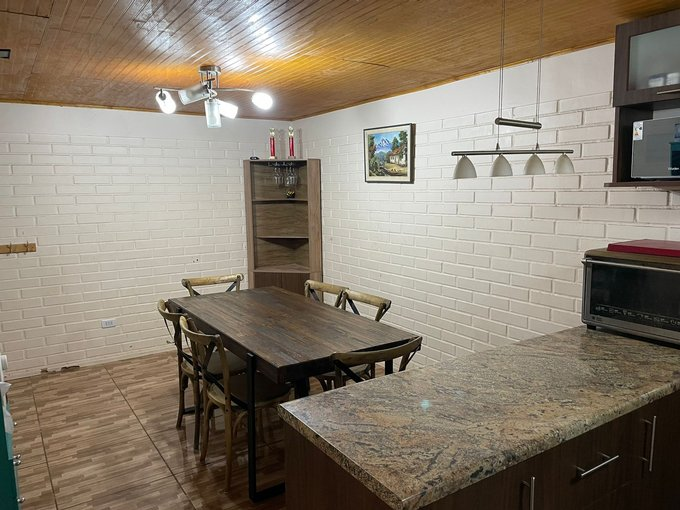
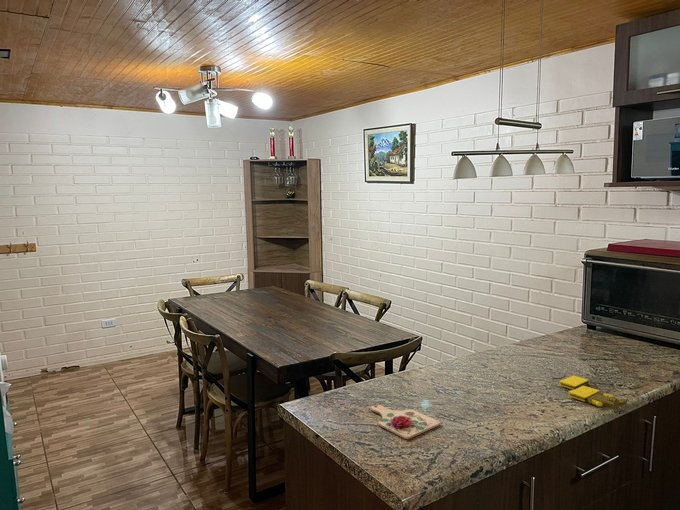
+ cutting board (397, 415)
+ toy figurine (585, 387)
